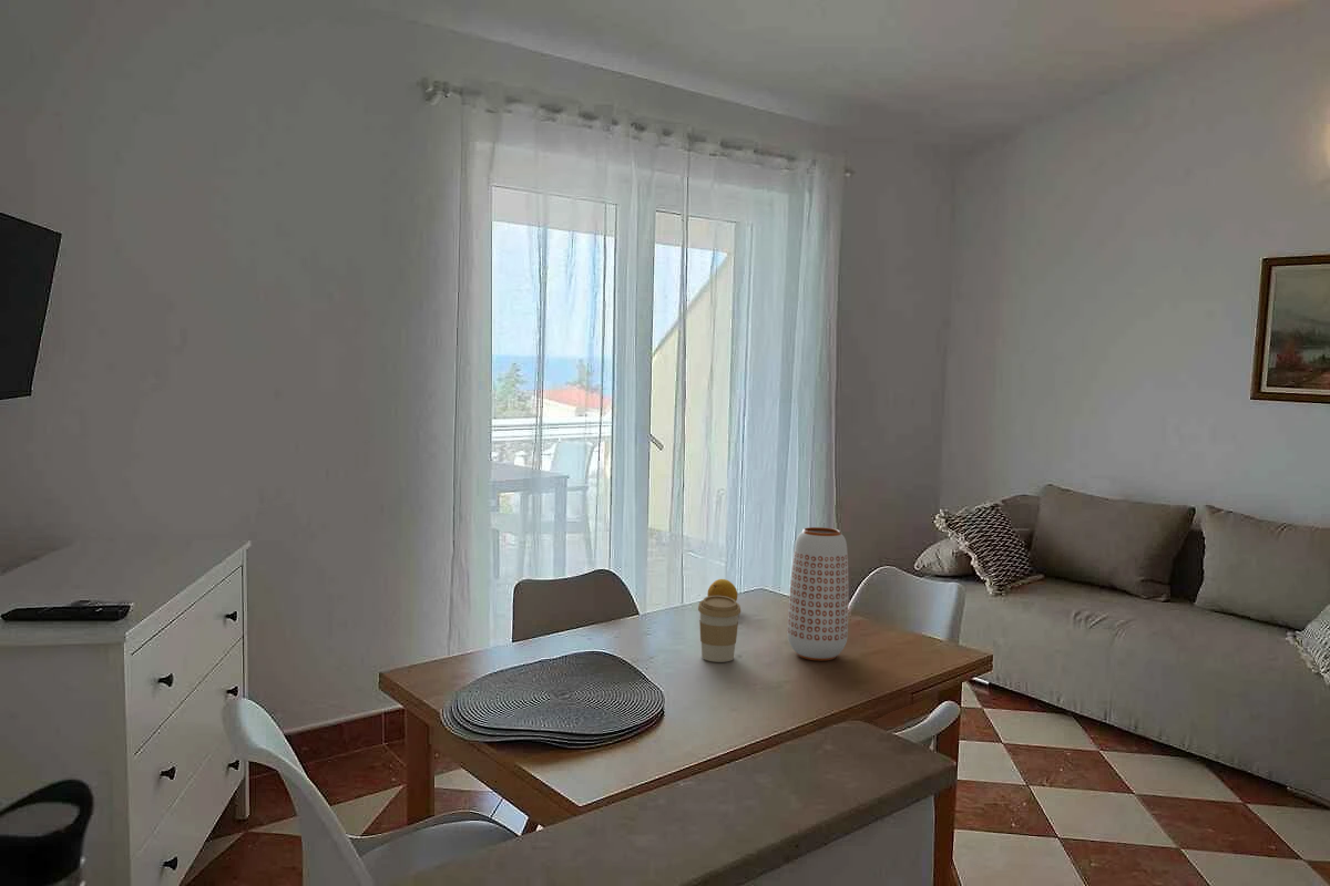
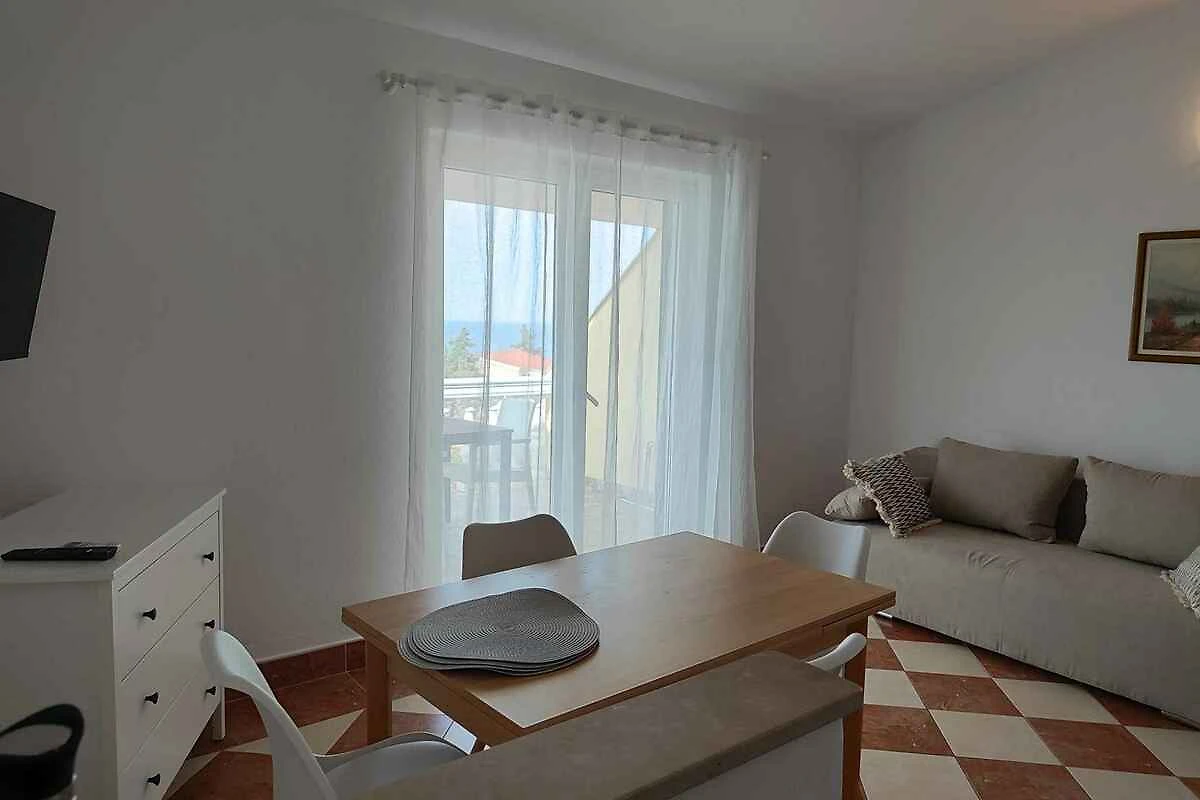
- planter (818, 593)
- fruit (723, 595)
- coffee cup (718, 628)
